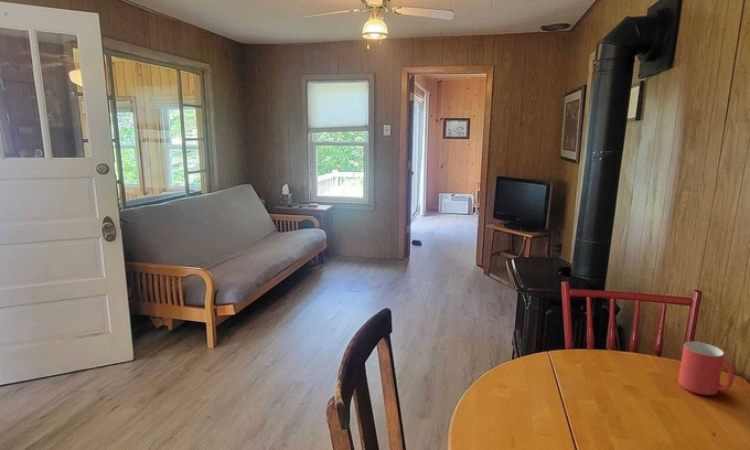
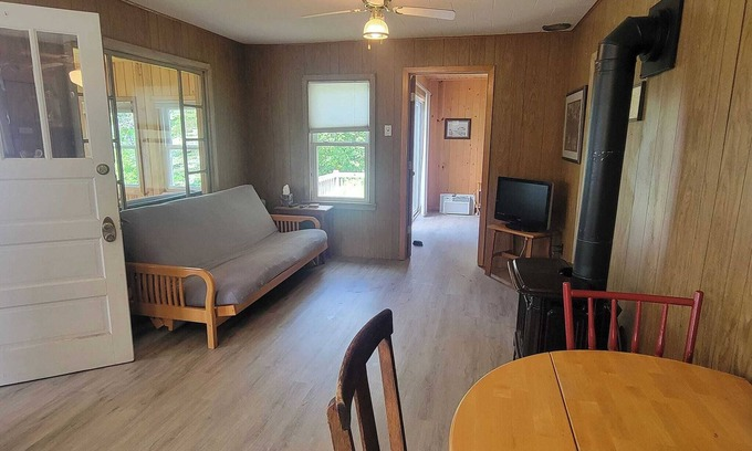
- mug (707, 371)
